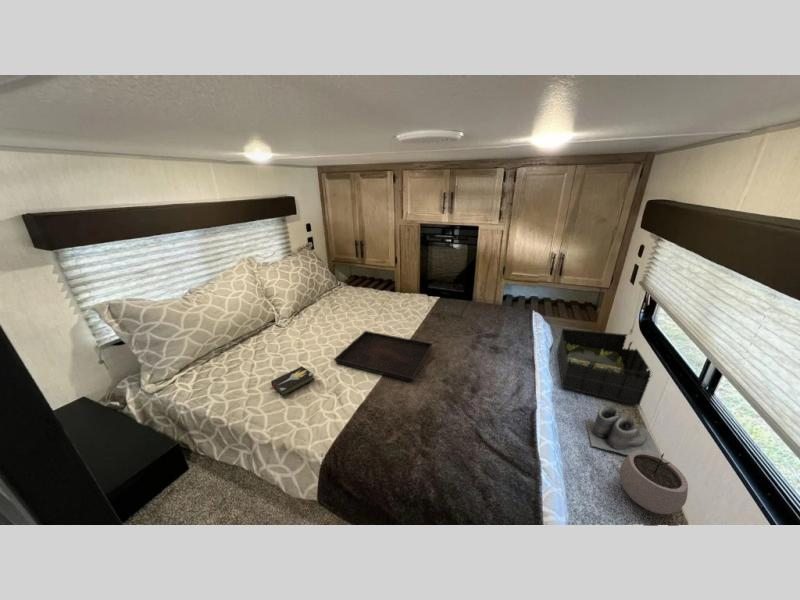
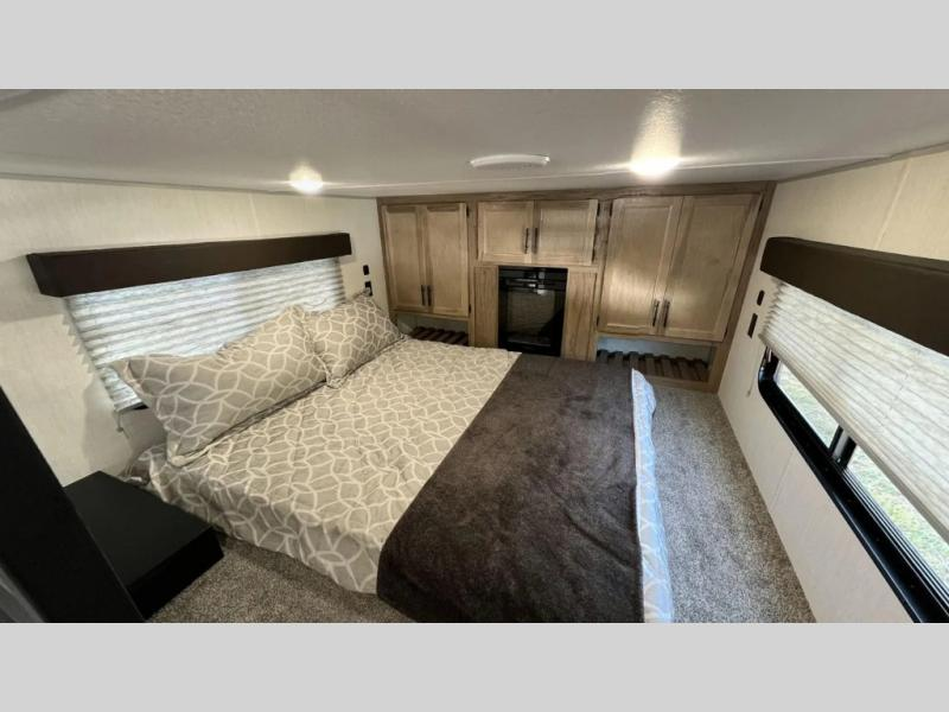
- serving tray (385, 353)
- plant pot (653, 478)
- storage bin (596, 360)
- boots (624, 425)
- hardback book (293, 379)
